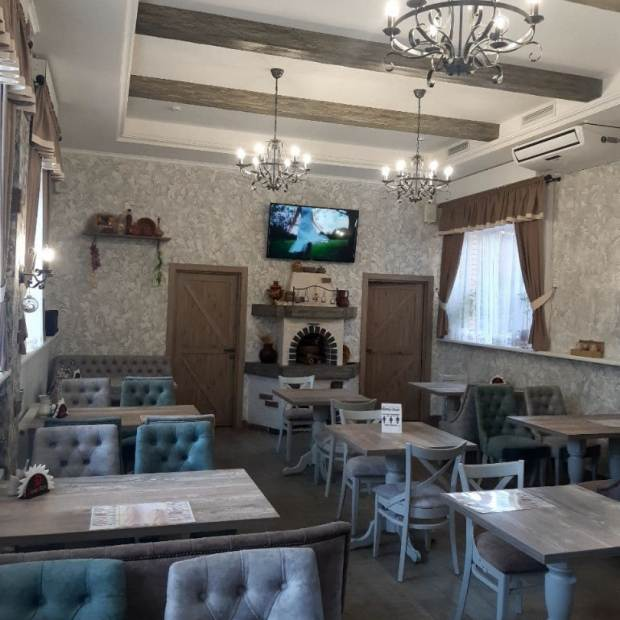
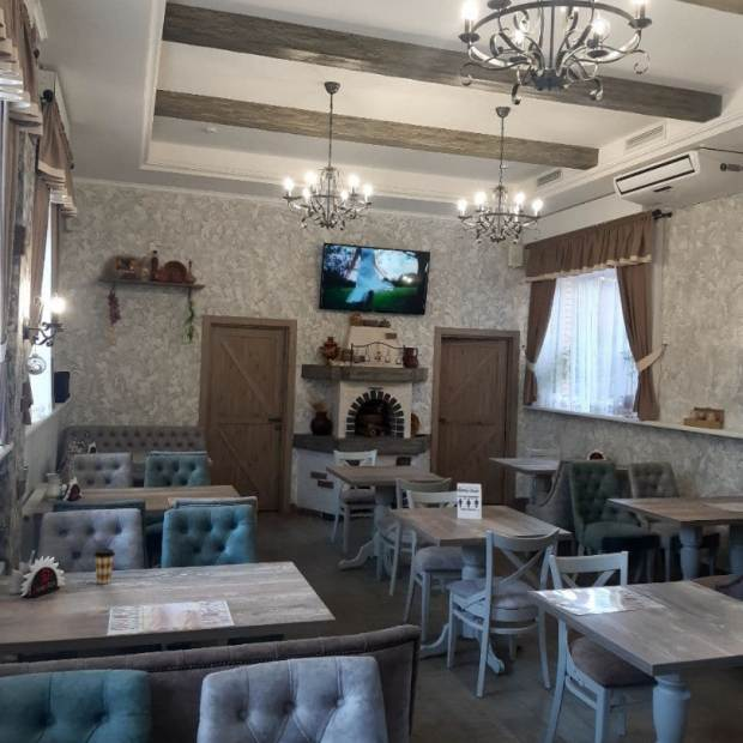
+ coffee cup (103, 566)
